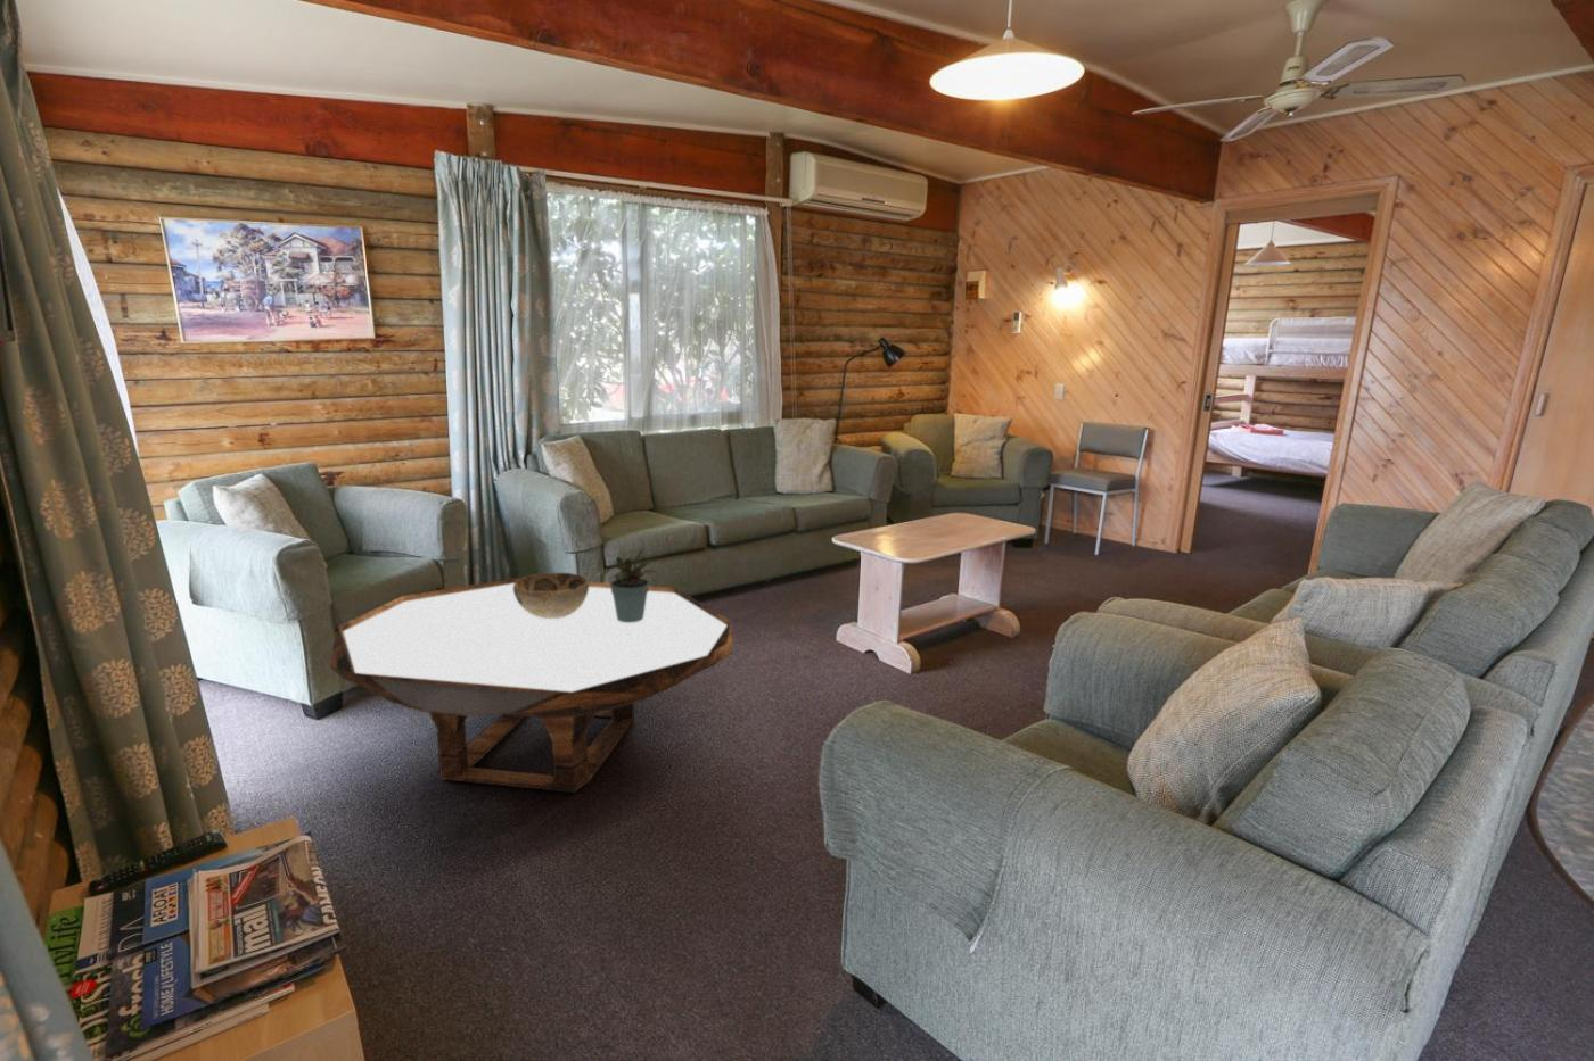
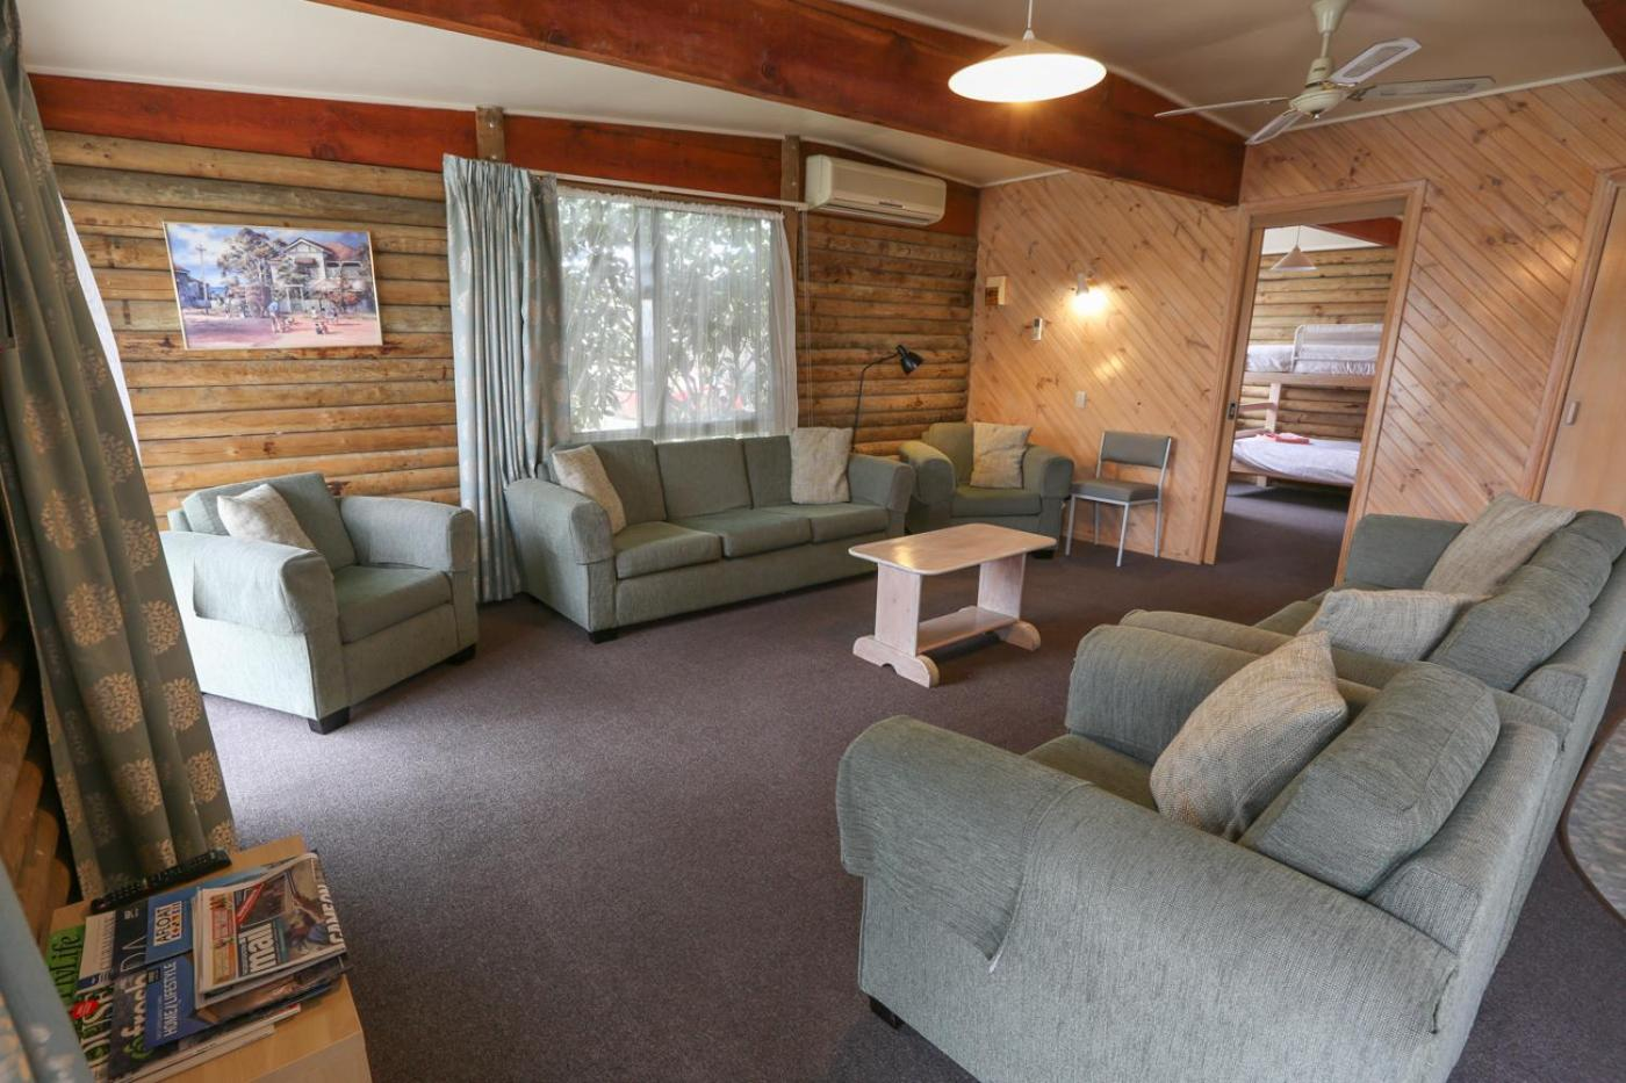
- coffee table (543, 683)
- potted plant (635, 584)
- decorative bowl (551, 598)
